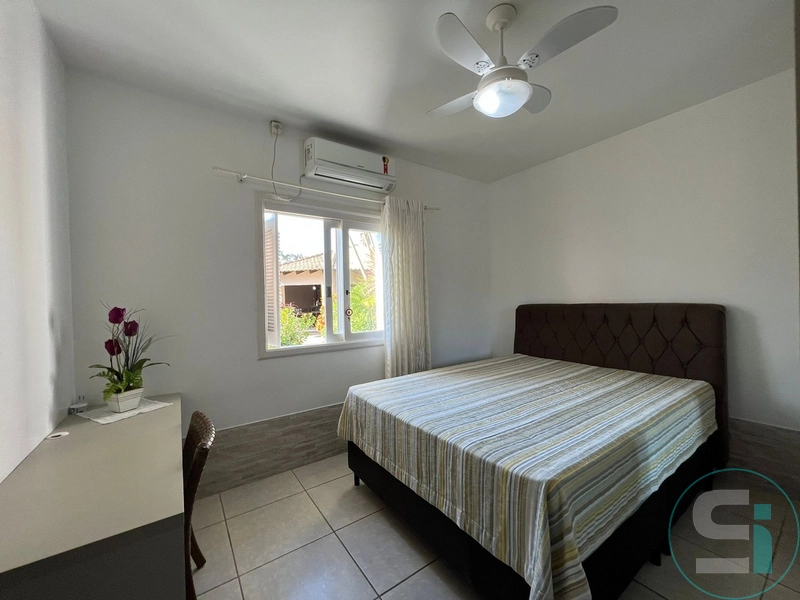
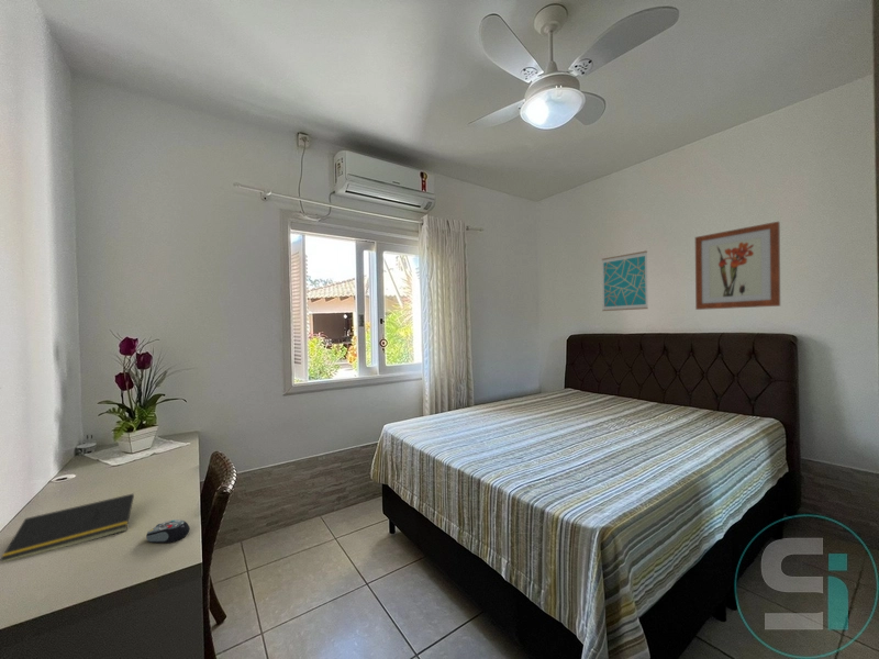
+ notepad (76, 524)
+ wall art (623, 282)
+ computer mouse (168, 528)
+ wall art (734, 269)
